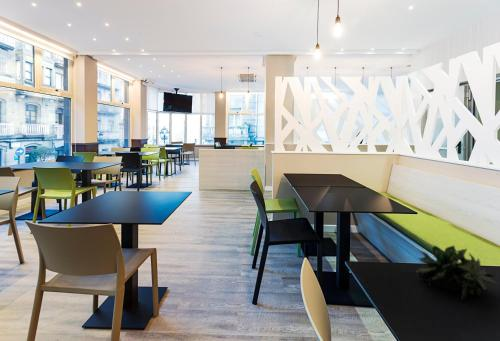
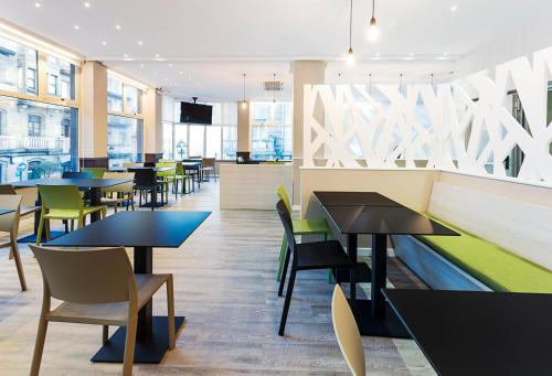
- succulent plant (454, 266)
